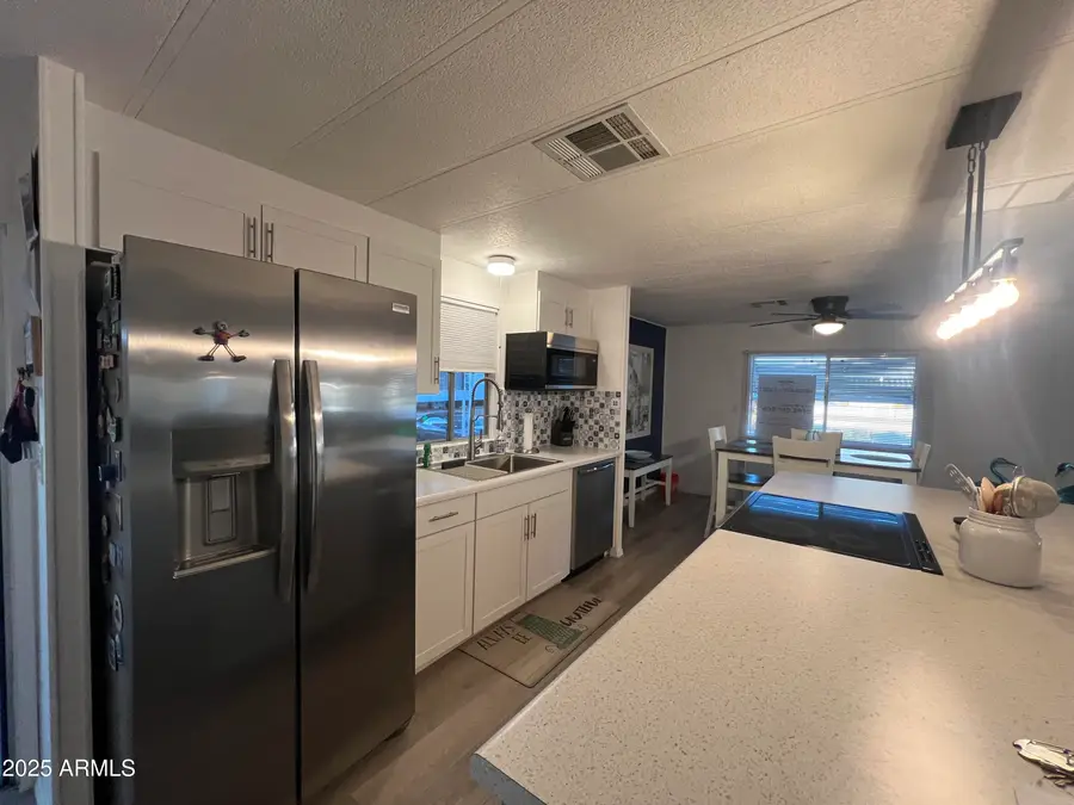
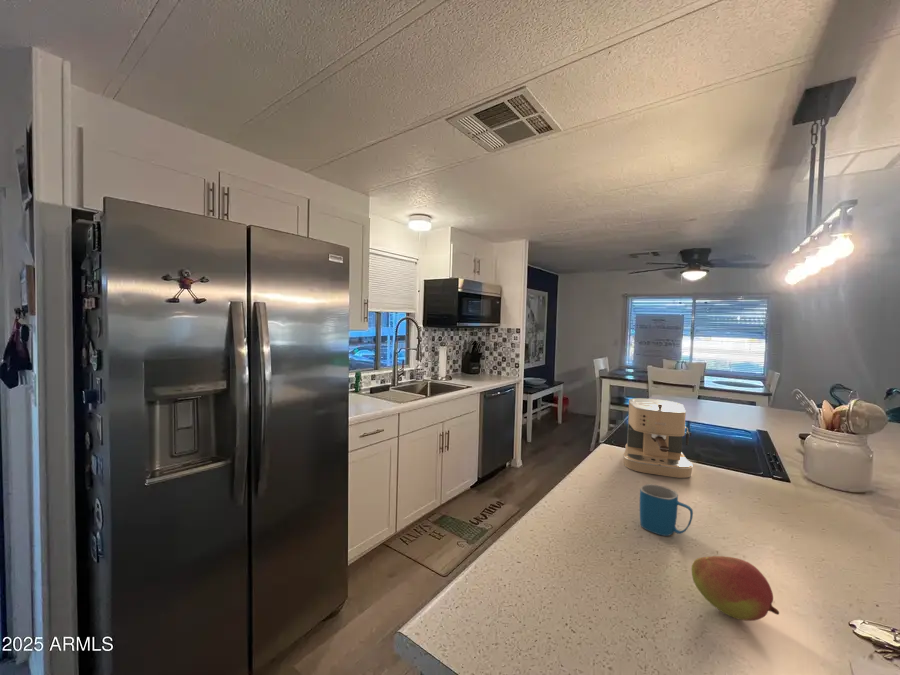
+ mug (665, 511)
+ fruit (732, 586)
+ coffee maker (656, 434)
